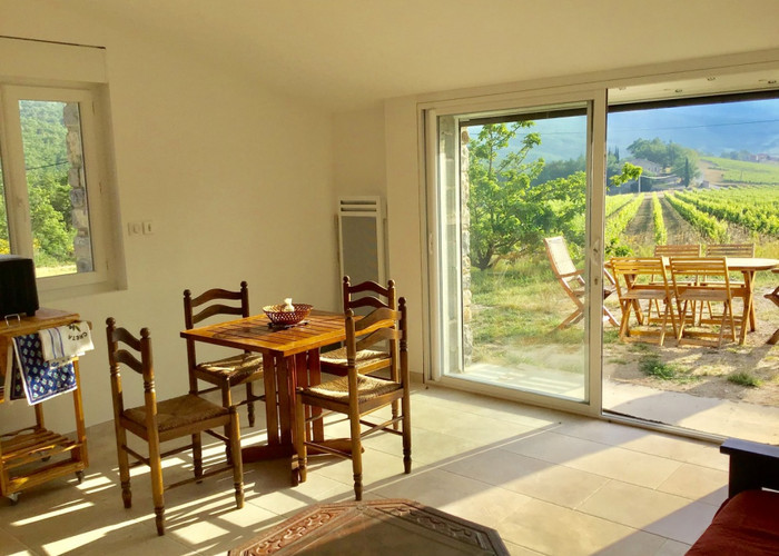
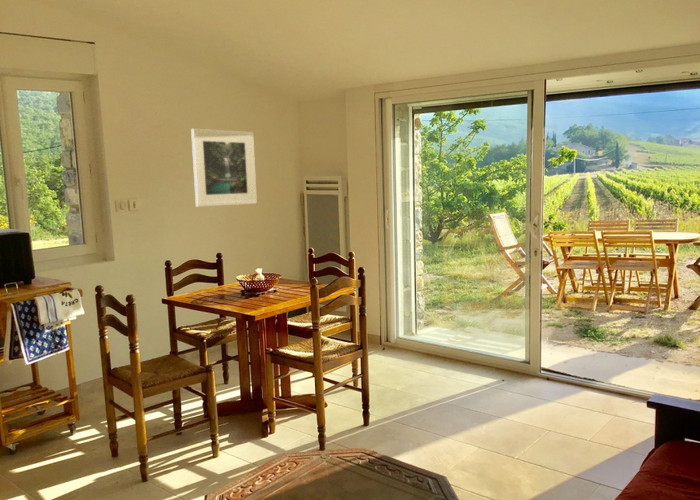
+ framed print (225, 168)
